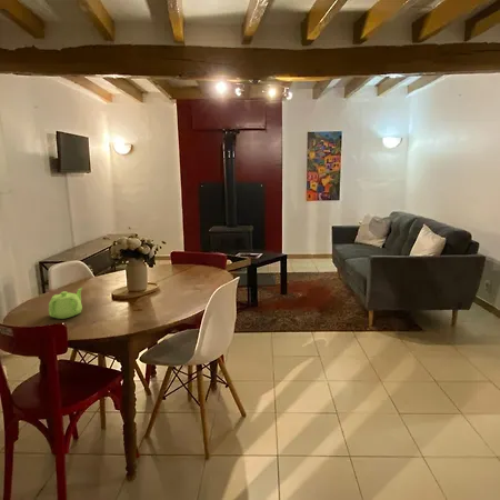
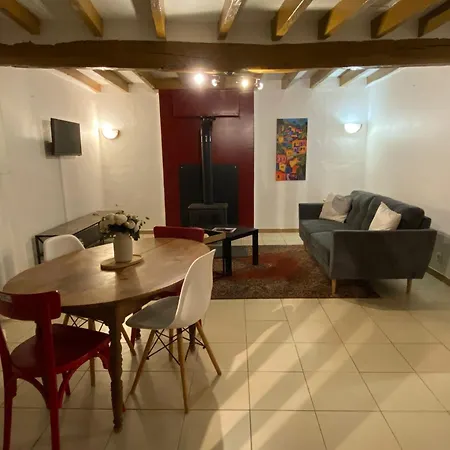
- teapot (67, 302)
